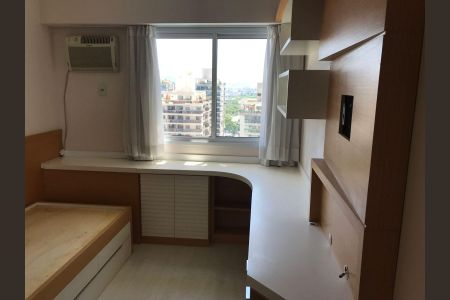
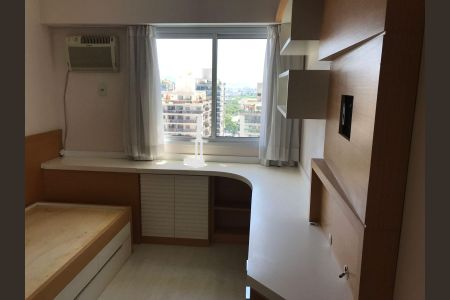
+ desk lamp (195, 139)
